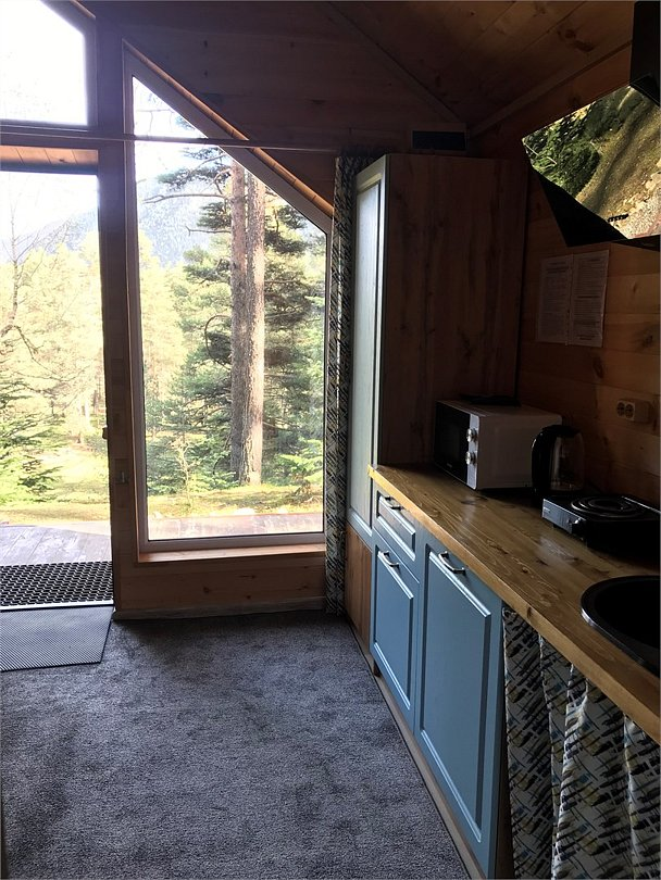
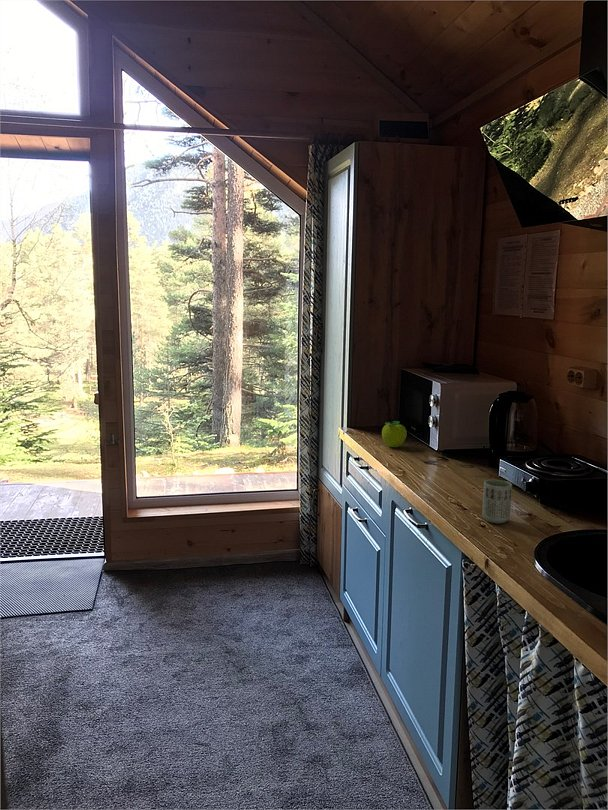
+ fruit (394, 433)
+ cup (496, 501)
